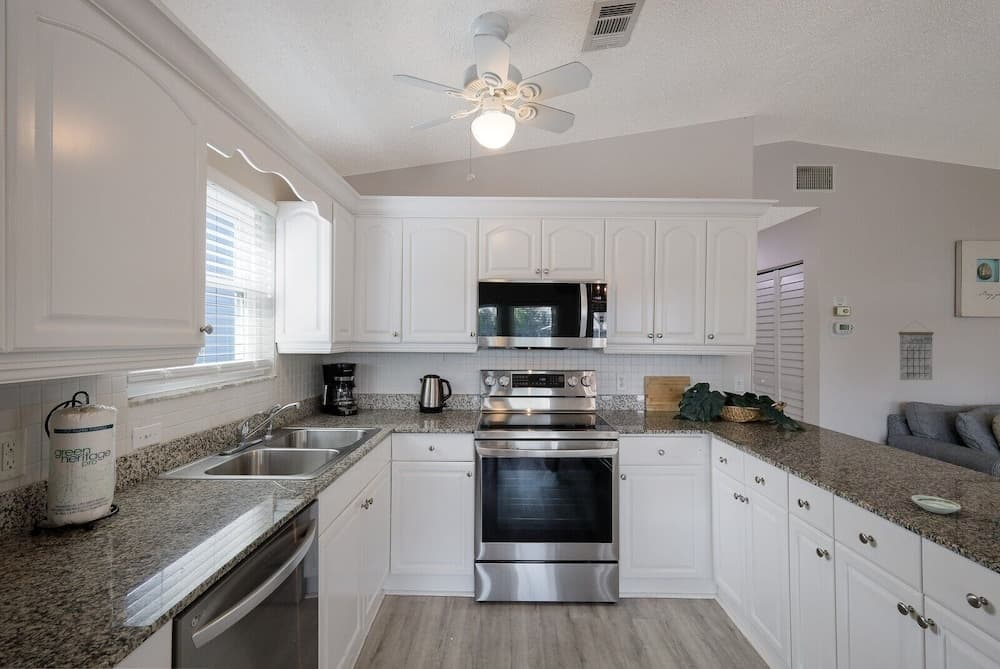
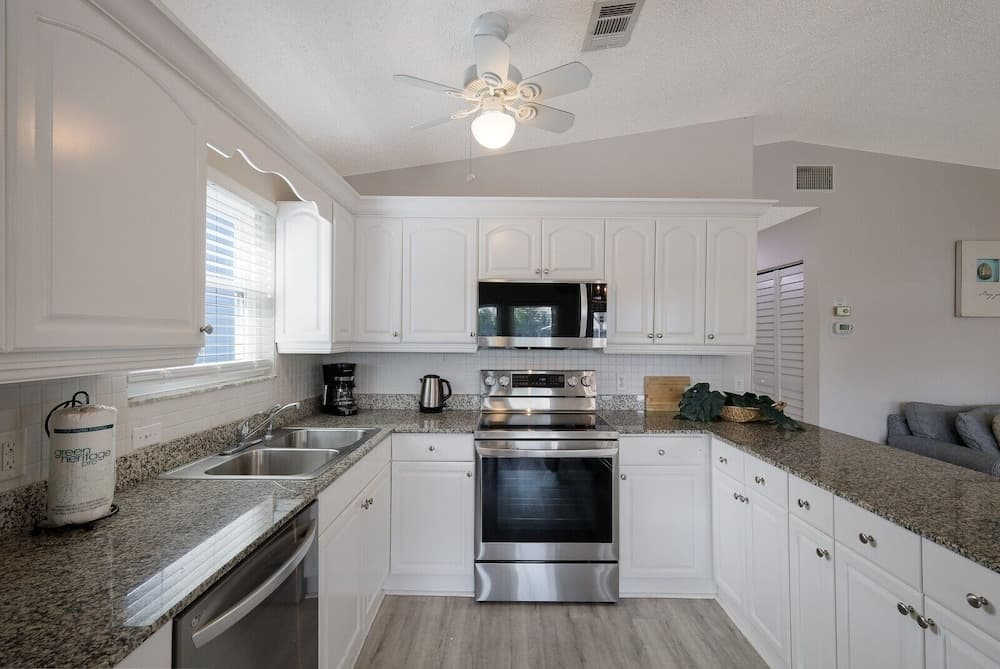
- saucer (935, 505)
- calendar (916, 350)
